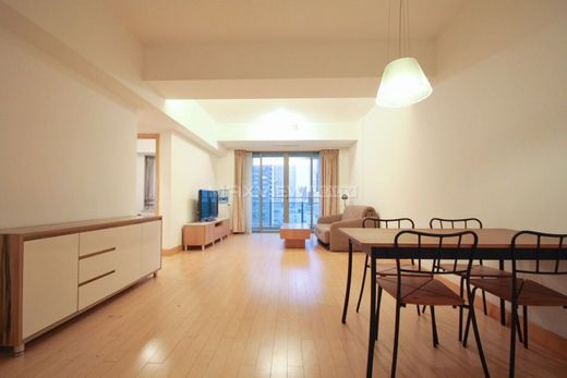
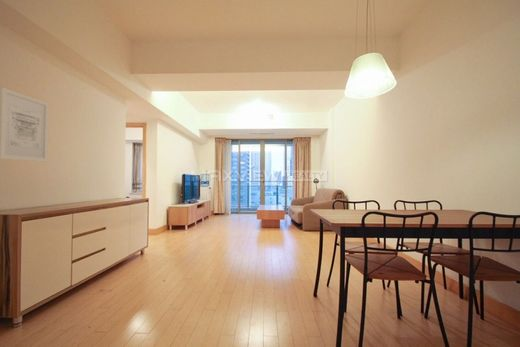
+ wall art (26, 128)
